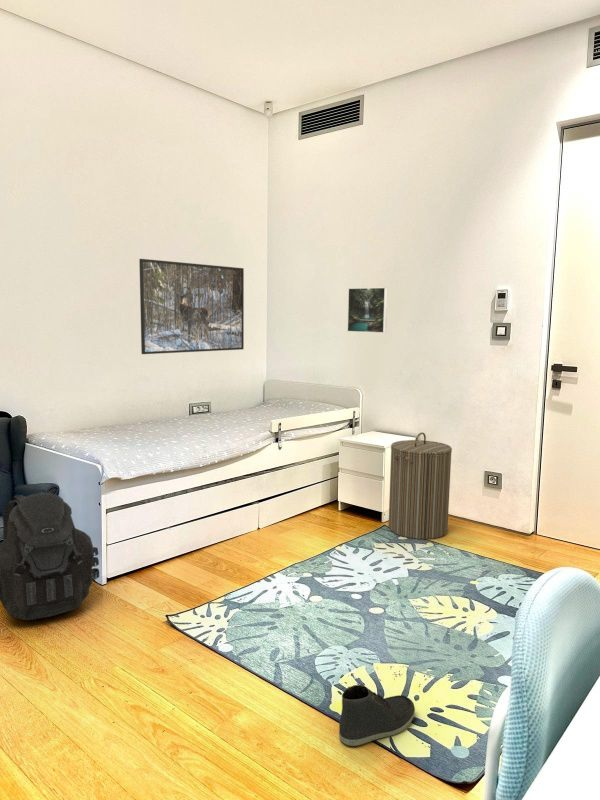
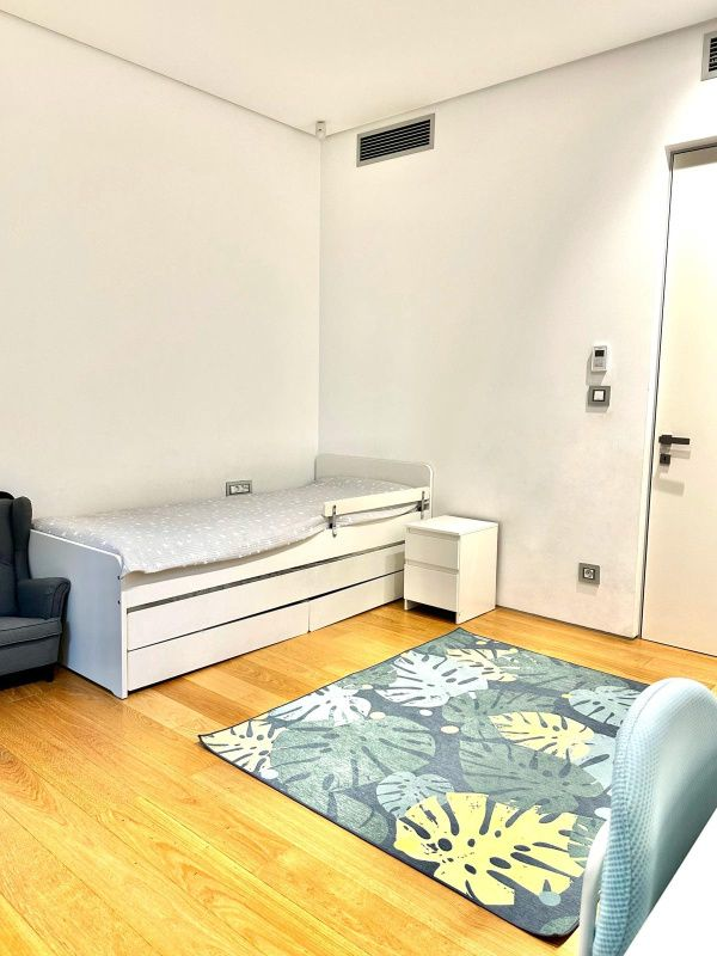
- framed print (196, 308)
- laundry hamper (419, 481)
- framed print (366, 310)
- sneaker (380, 705)
- backpack (40, 550)
